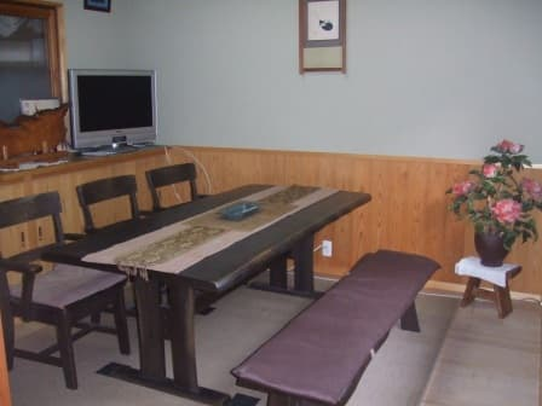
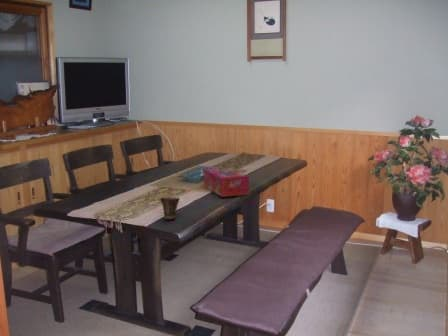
+ tissue box (225, 181)
+ cup (170, 207)
